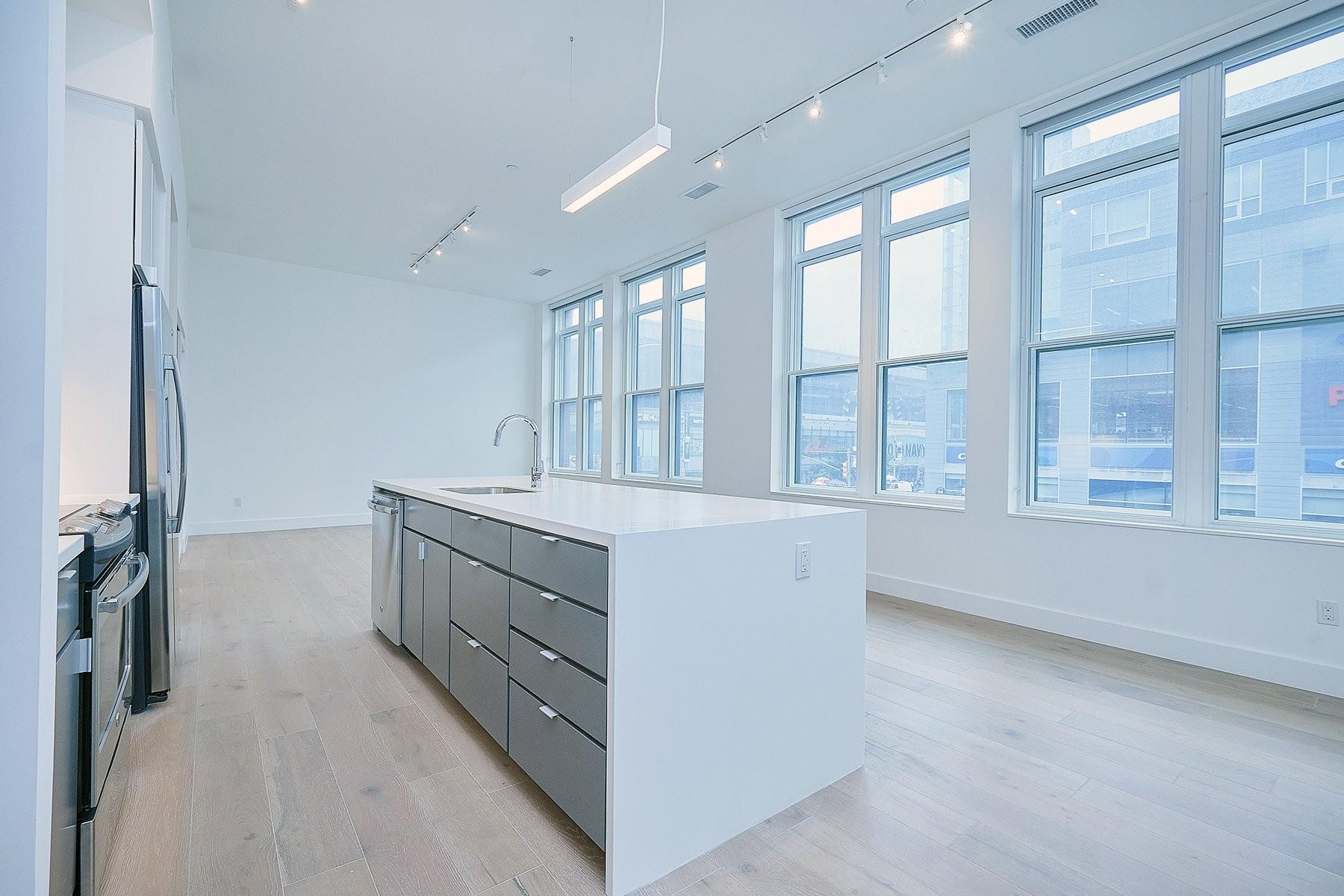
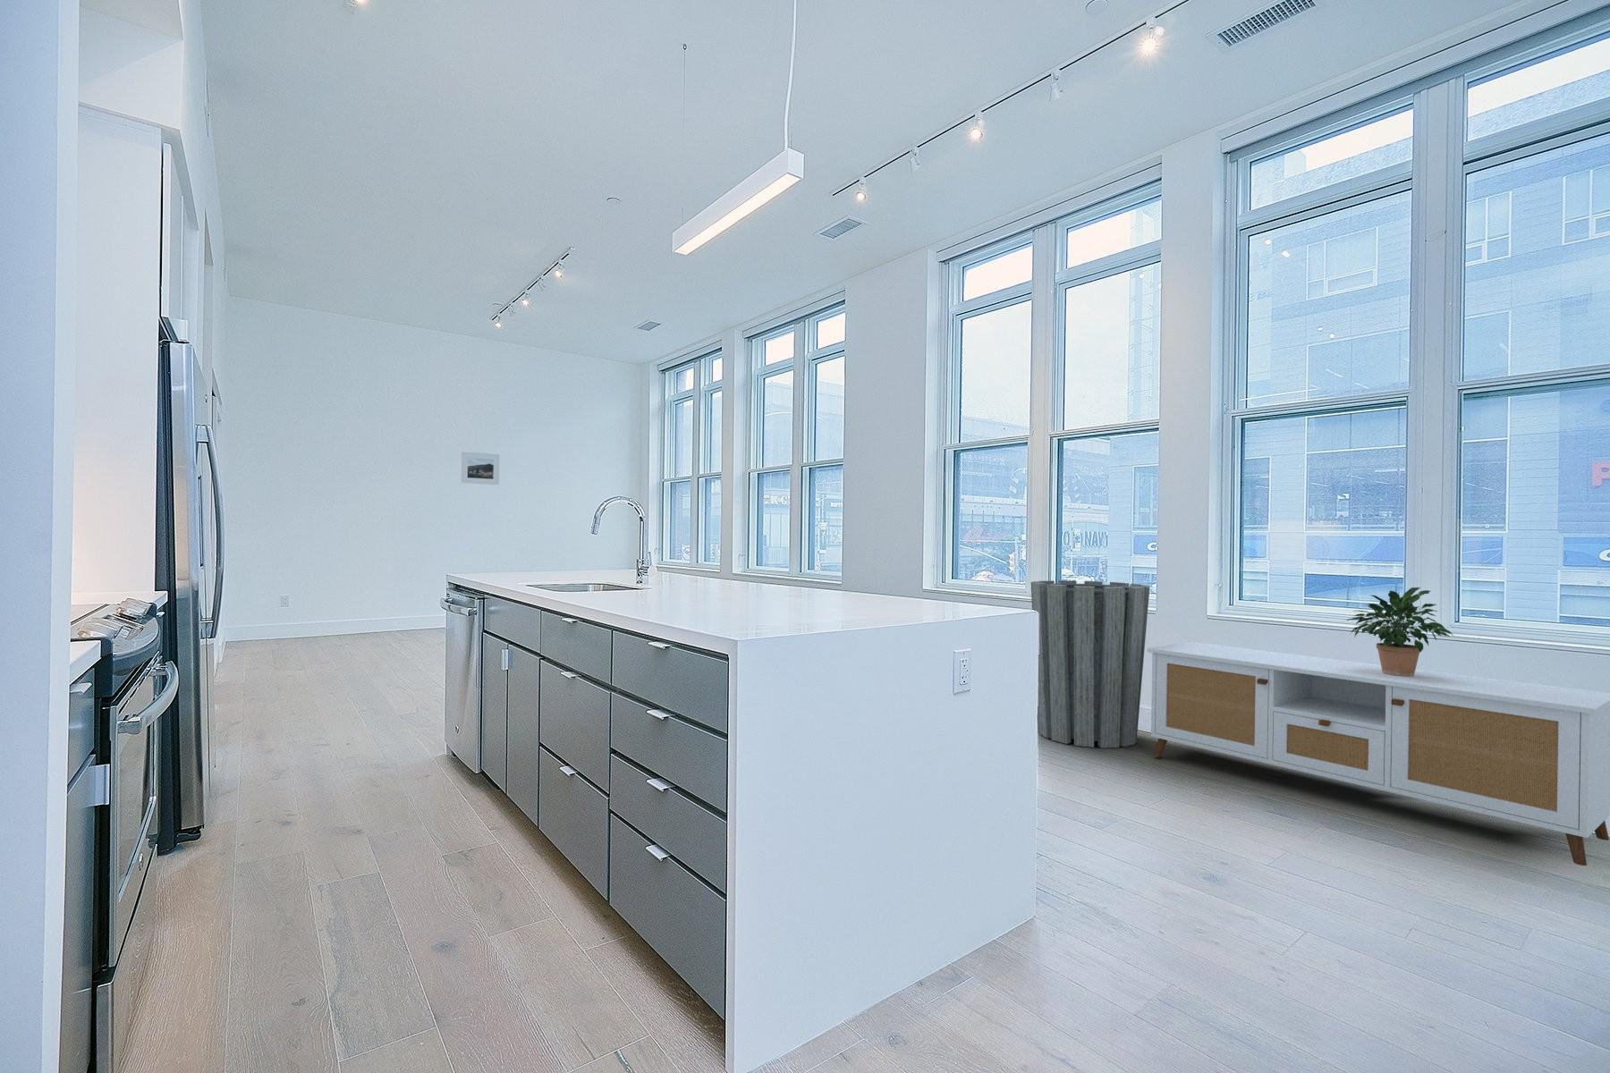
+ storage bench (1346, 729)
+ trash can (1088, 659)
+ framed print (480, 468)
+ potted plant (1396, 628)
